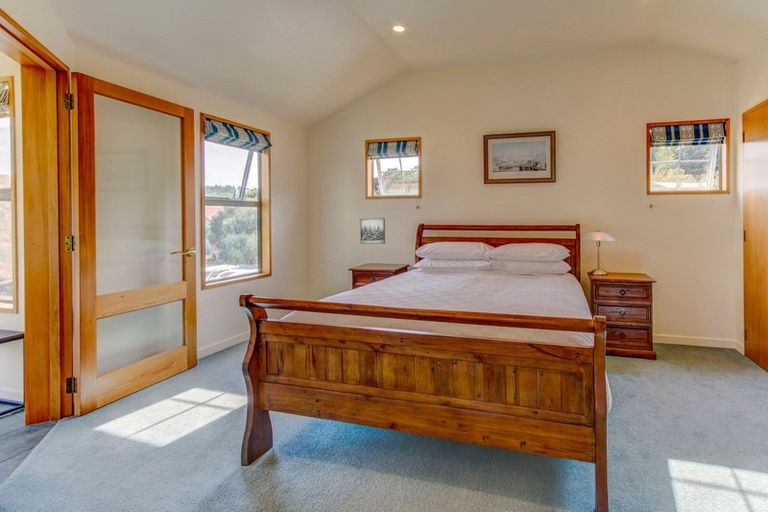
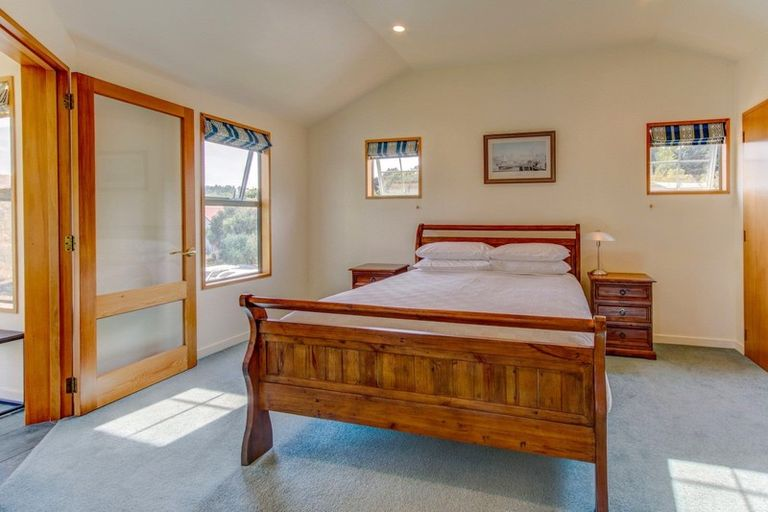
- wall art (372, 231)
